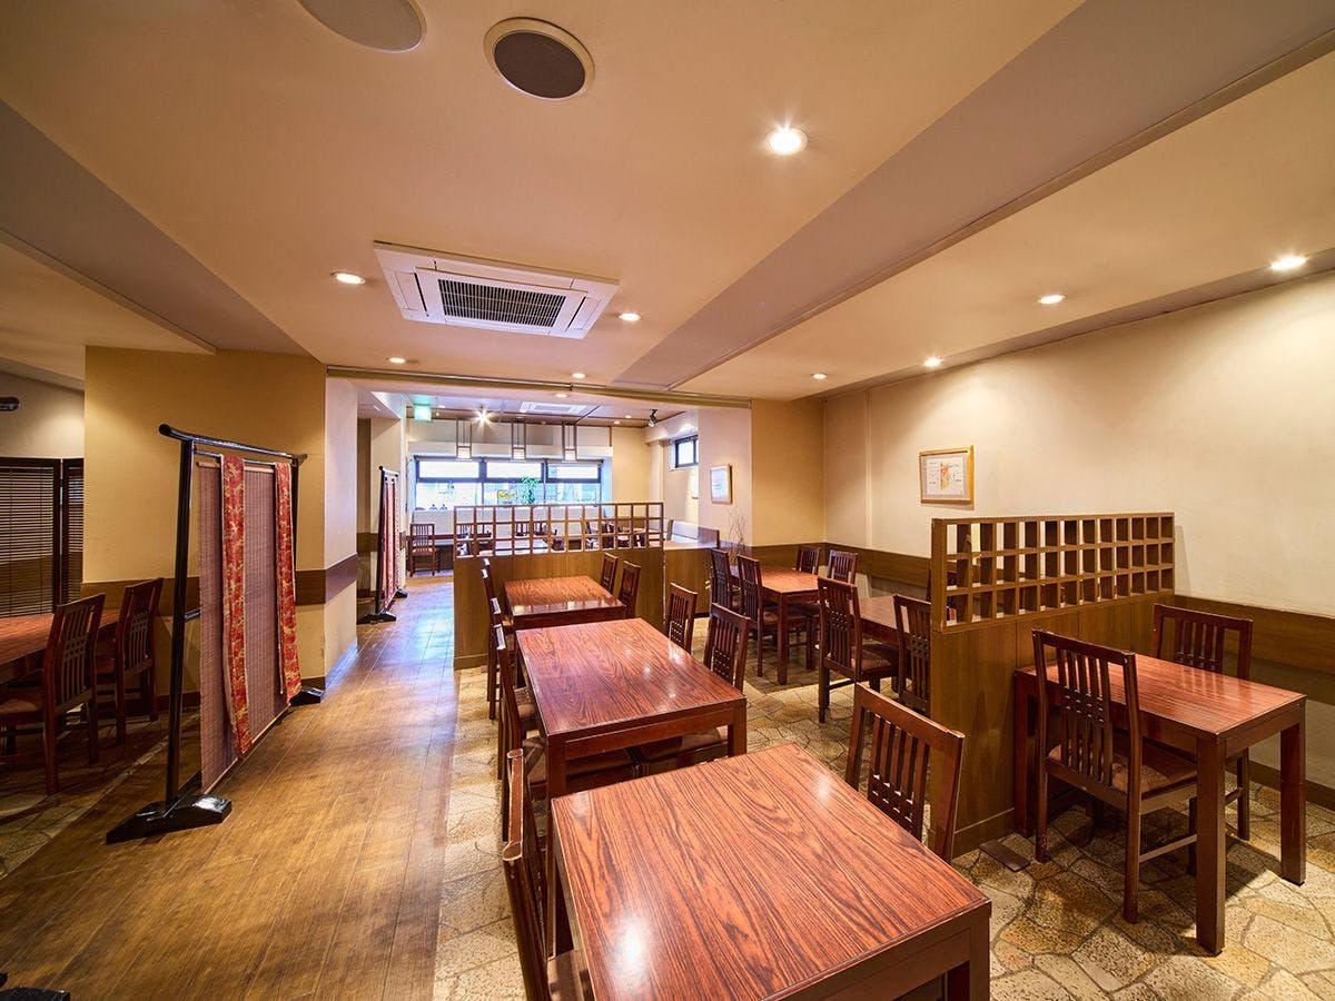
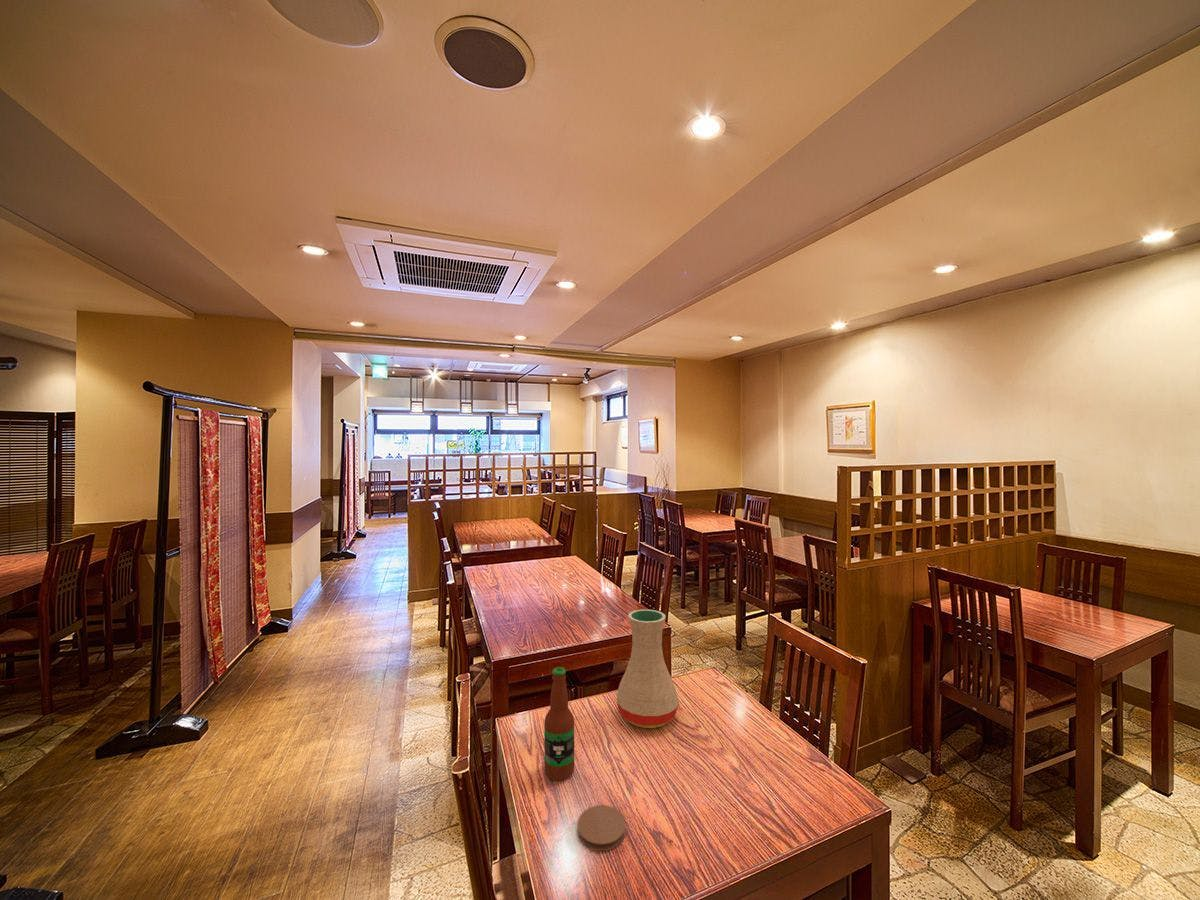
+ coaster (601, 826)
+ vase (647, 666)
+ bottle (559, 720)
